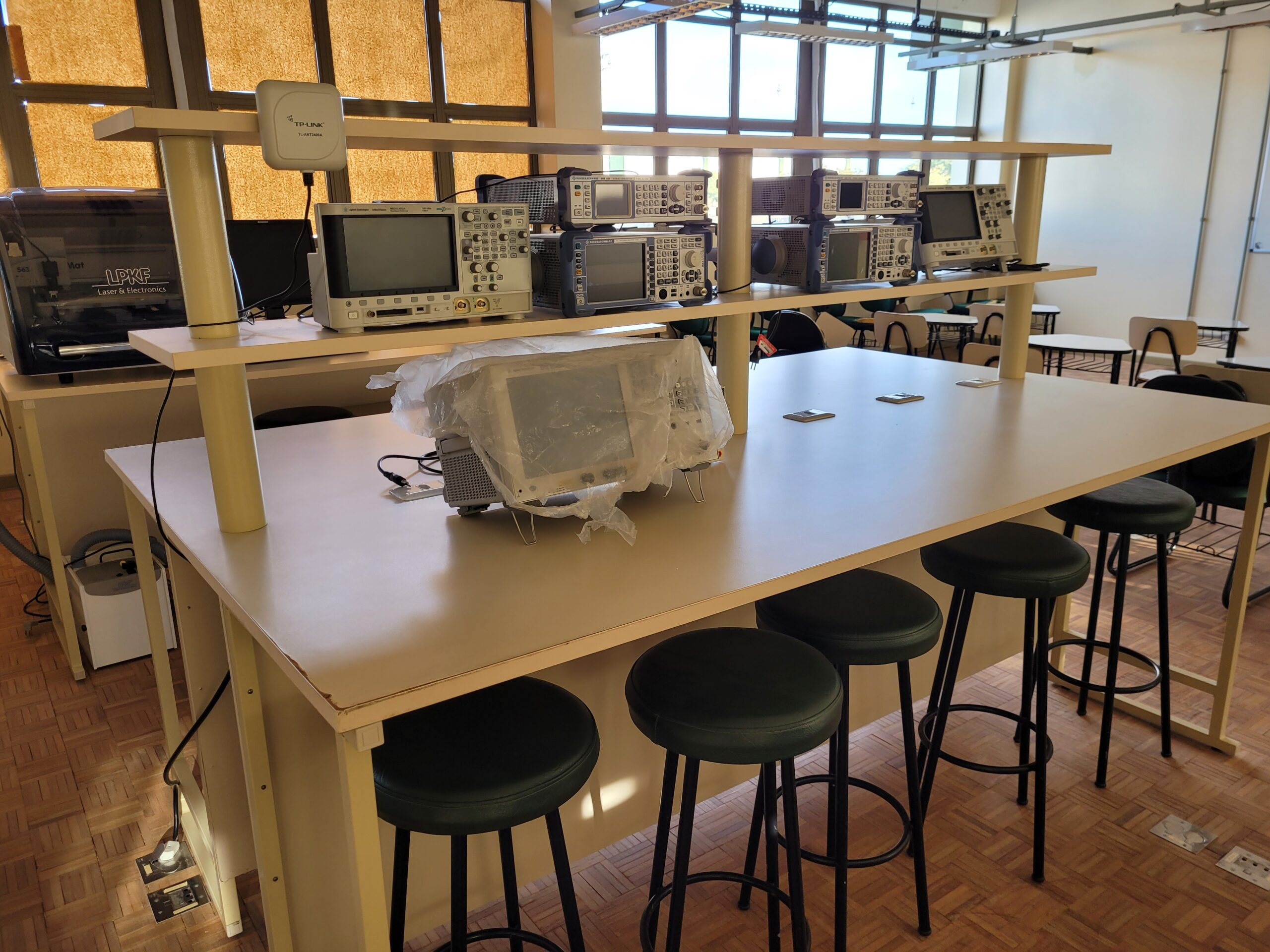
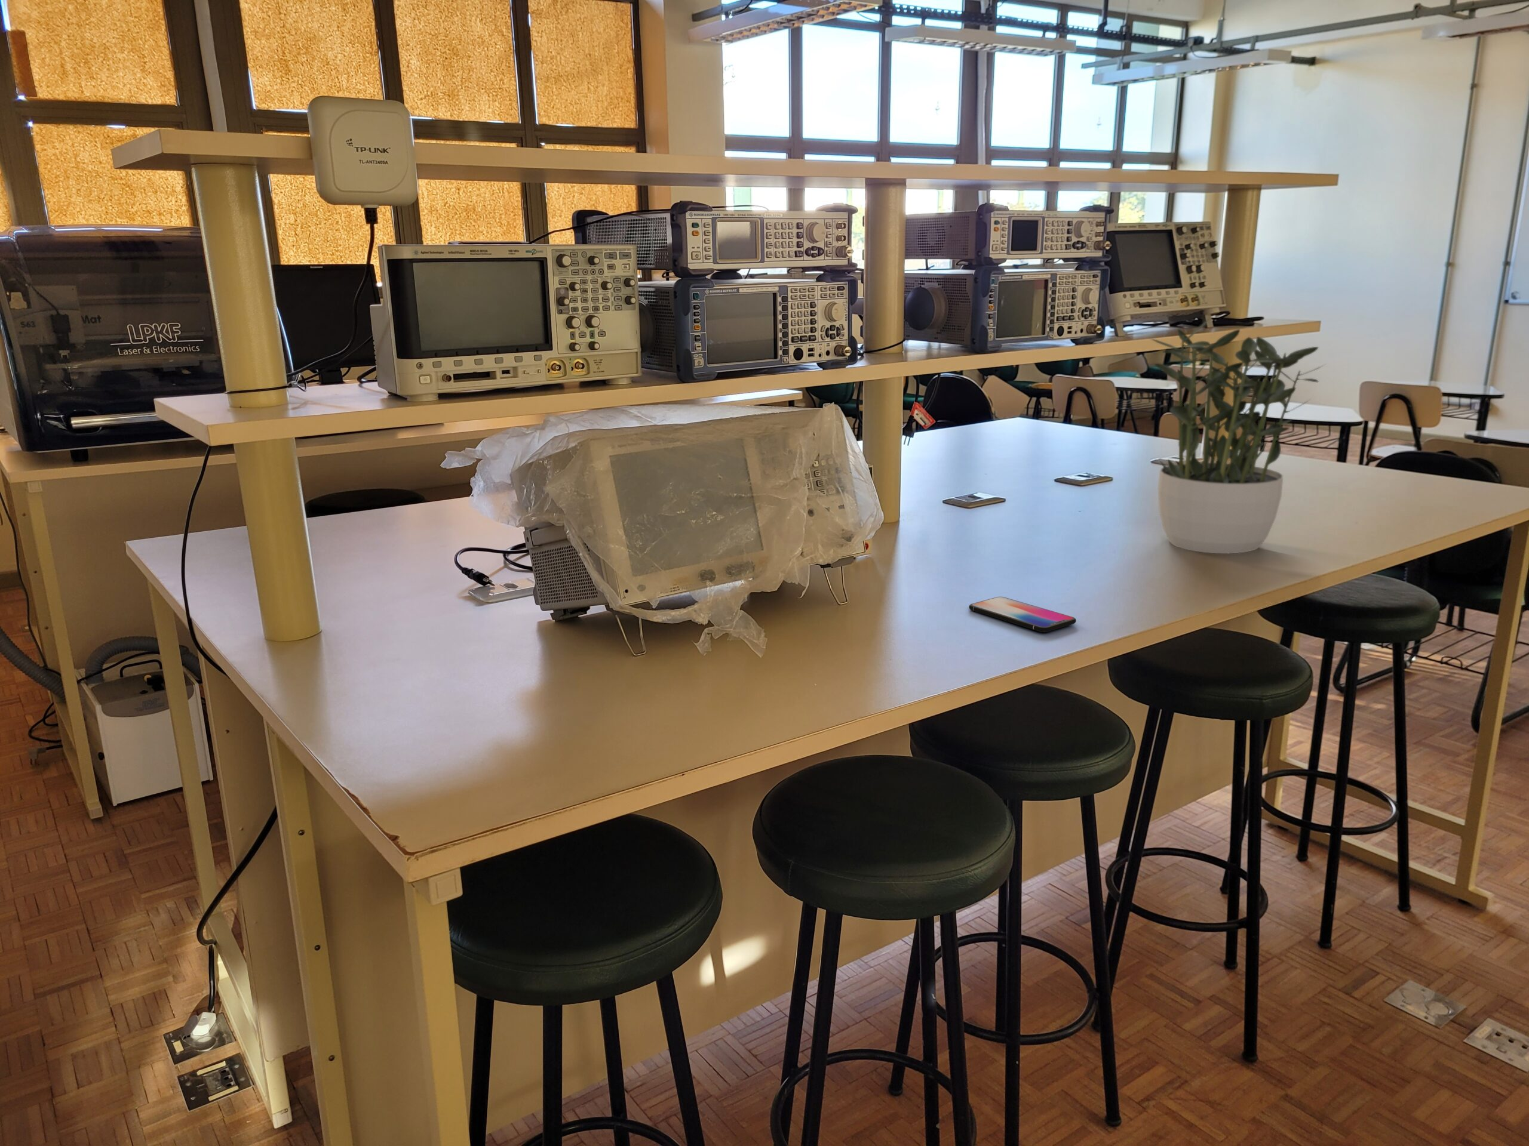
+ potted plant (1226, 431)
+ smartphone (1021, 613)
